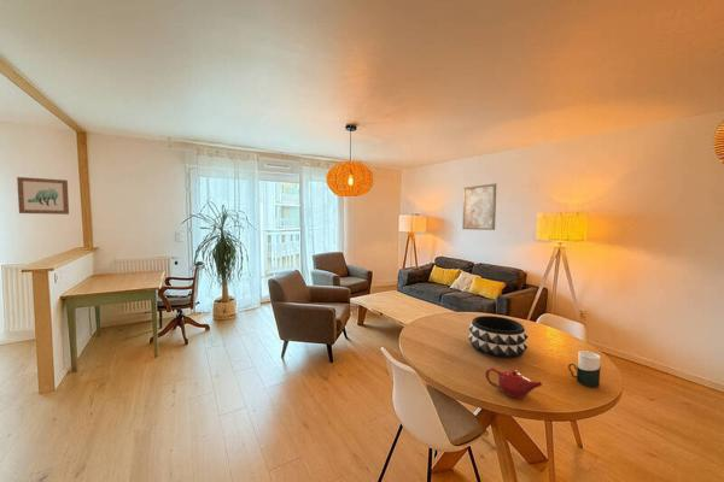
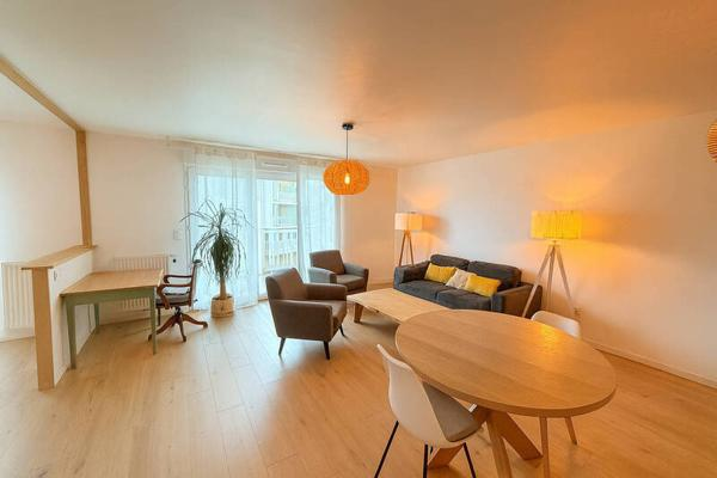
- cup (584, 368)
- decorative bowl (496, 335)
- teapot (512, 382)
- wall art (43, 195)
- wall art (478, 207)
